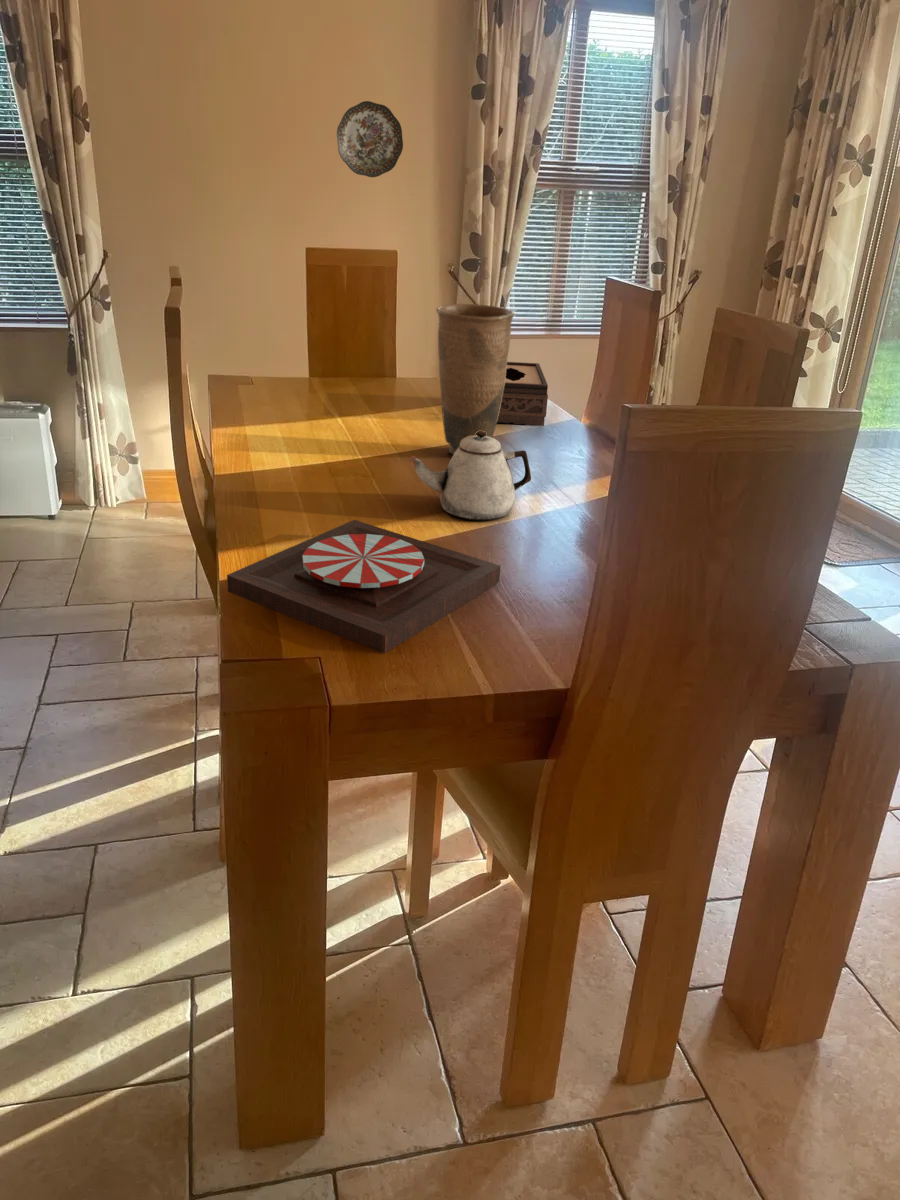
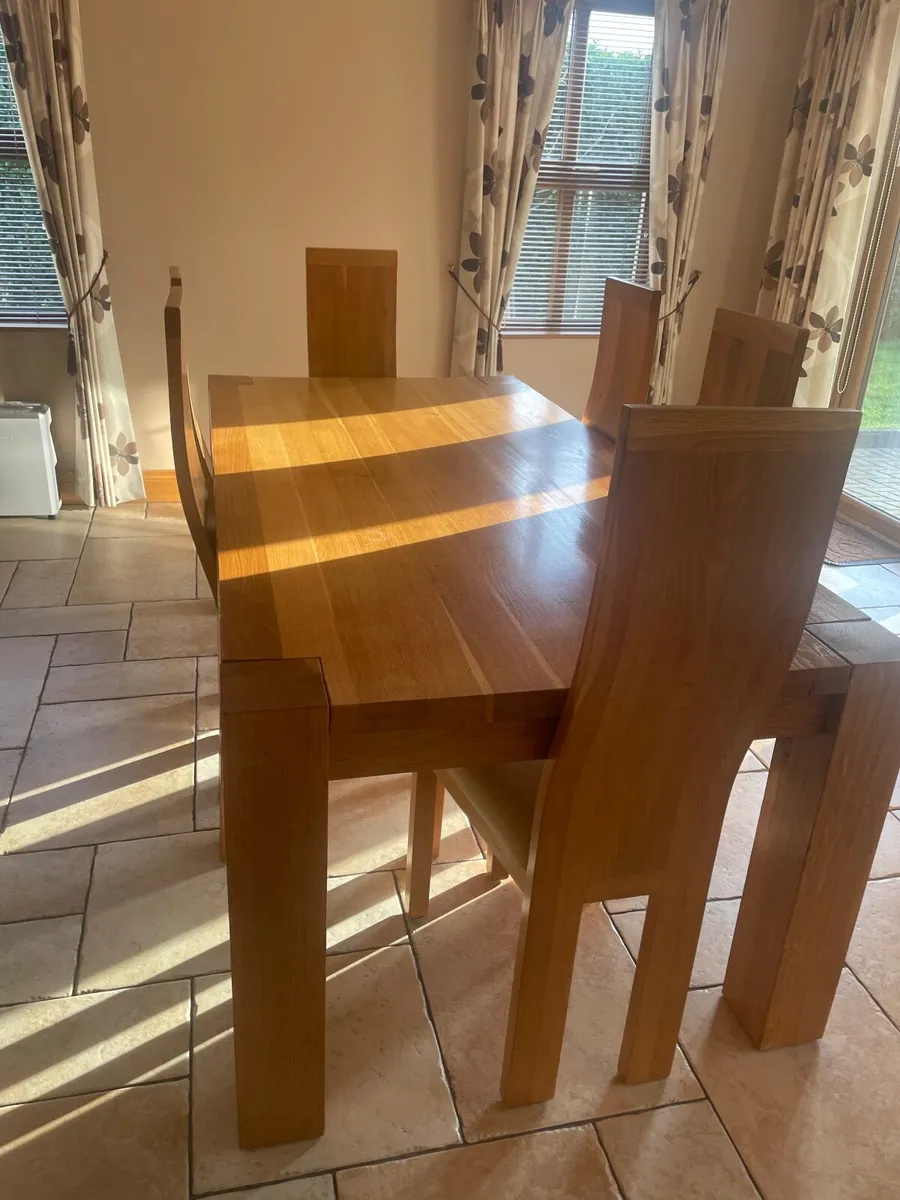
- teapot (470, 471)
- decorative plate (369, 139)
- tissue box (510, 392)
- vase (470, 383)
- plate (367, 572)
